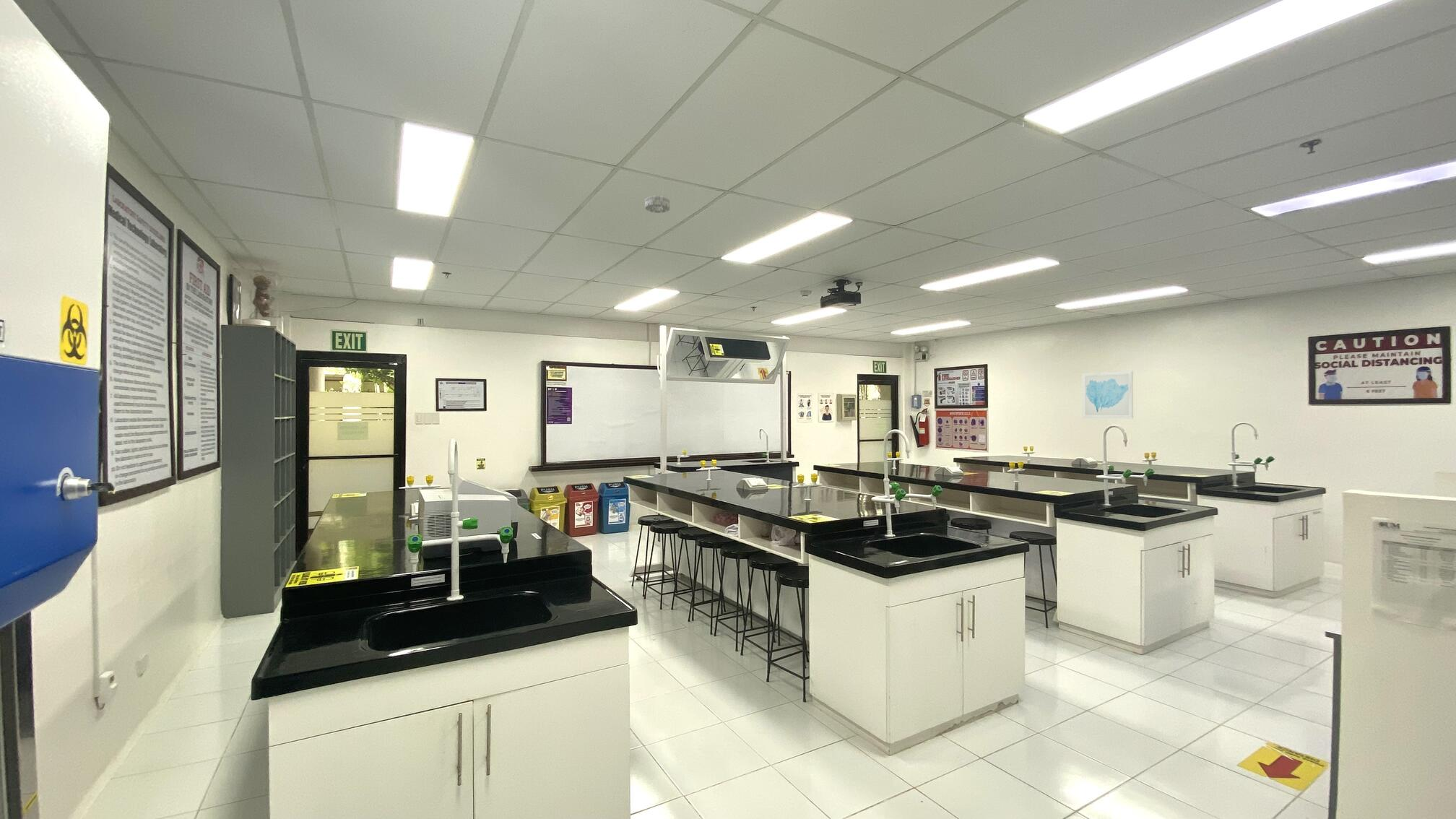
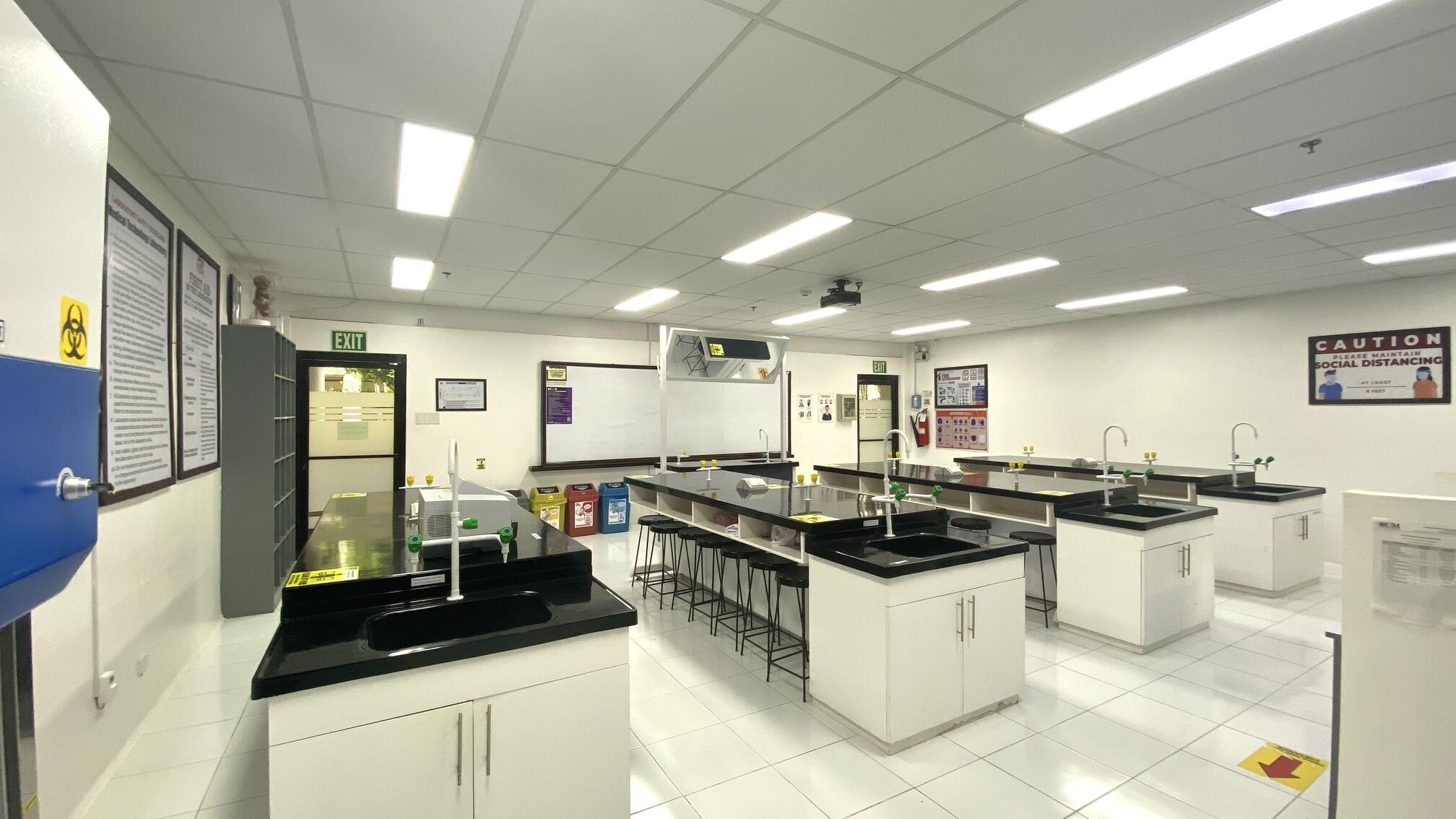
- wall art (1106, 395)
- smoke detector (657, 204)
